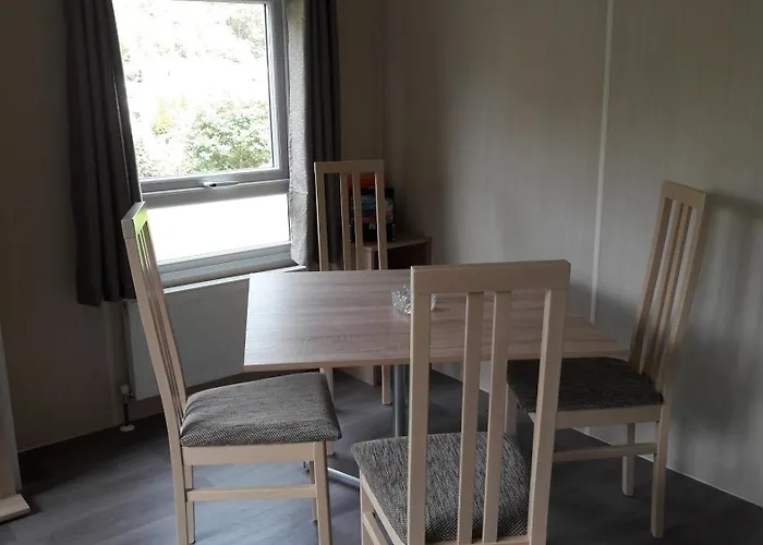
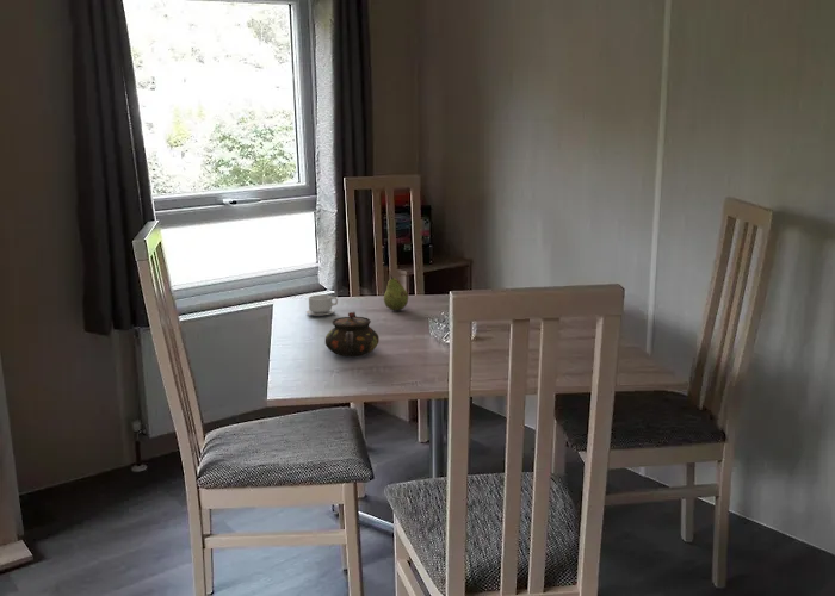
+ teacup (324, 302)
+ fruit (396, 292)
+ teapot (351, 331)
